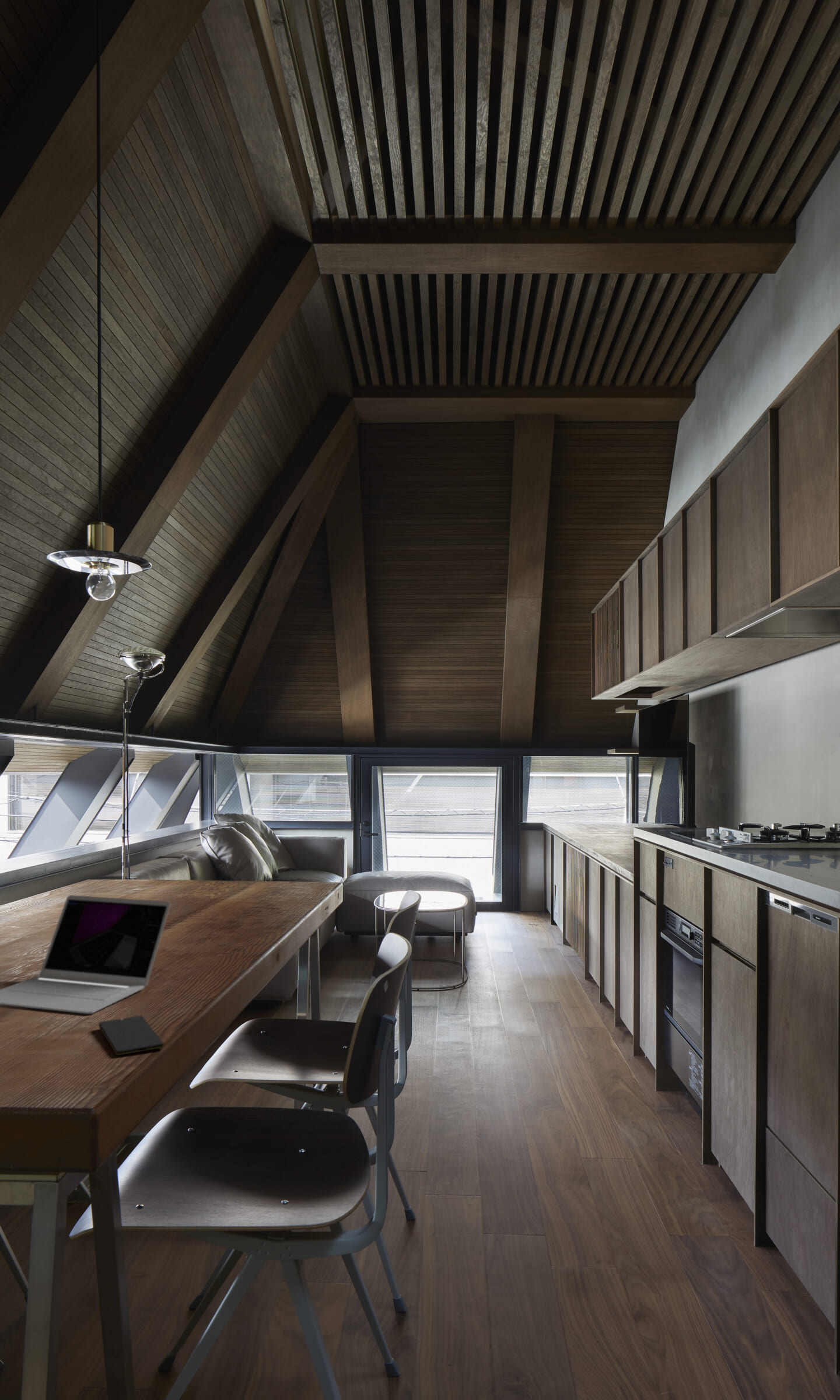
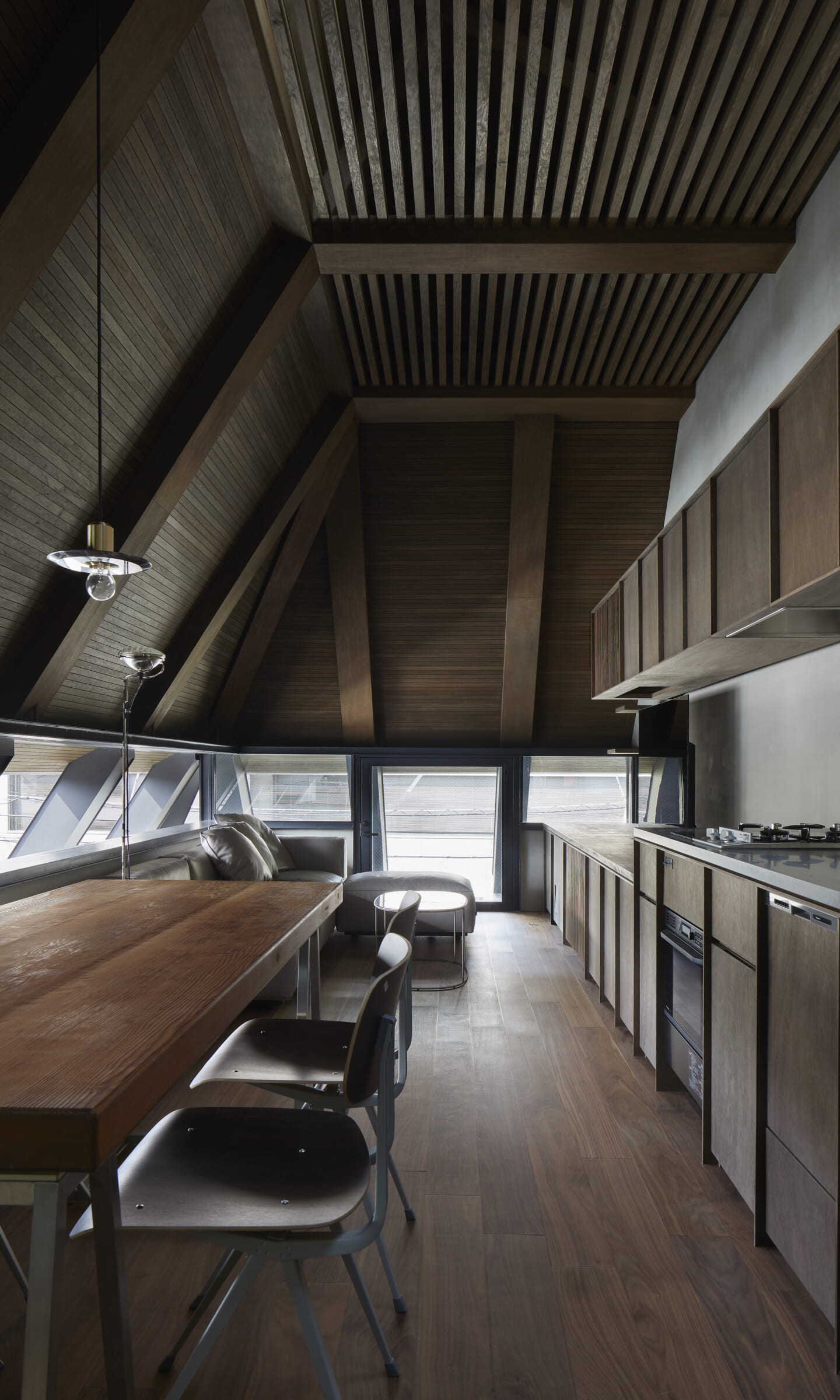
- laptop (79, 944)
- smartphone (130, 1034)
